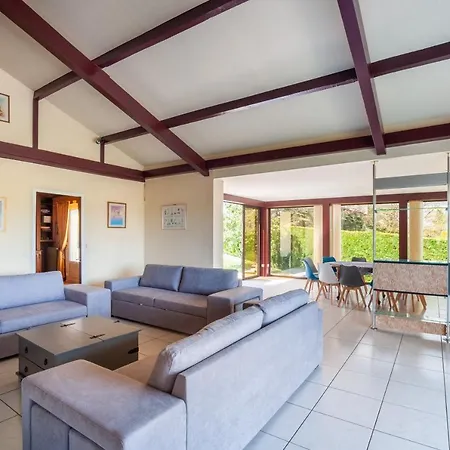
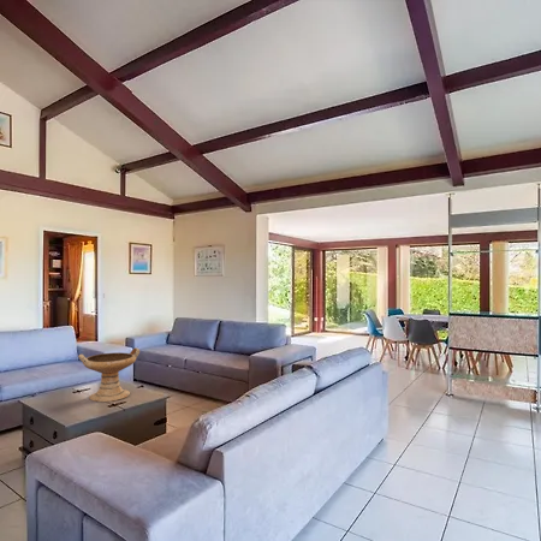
+ decorative bowl (109, 373)
